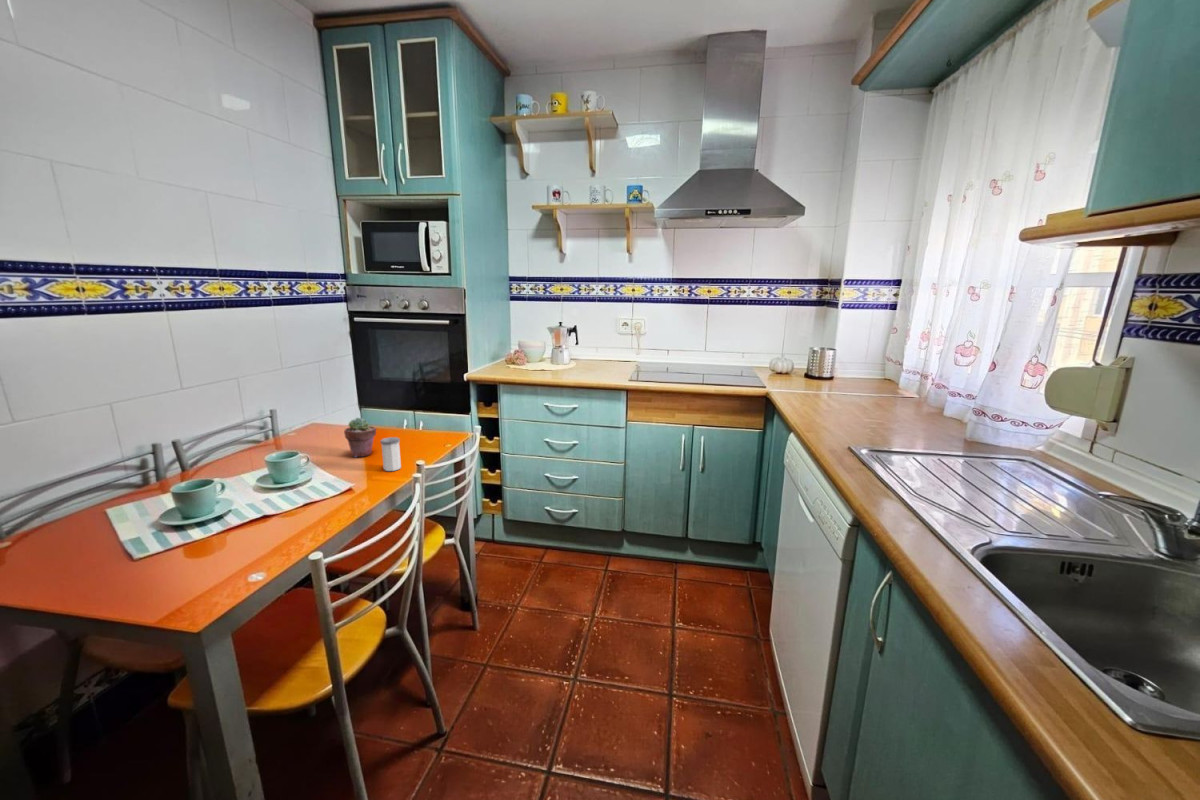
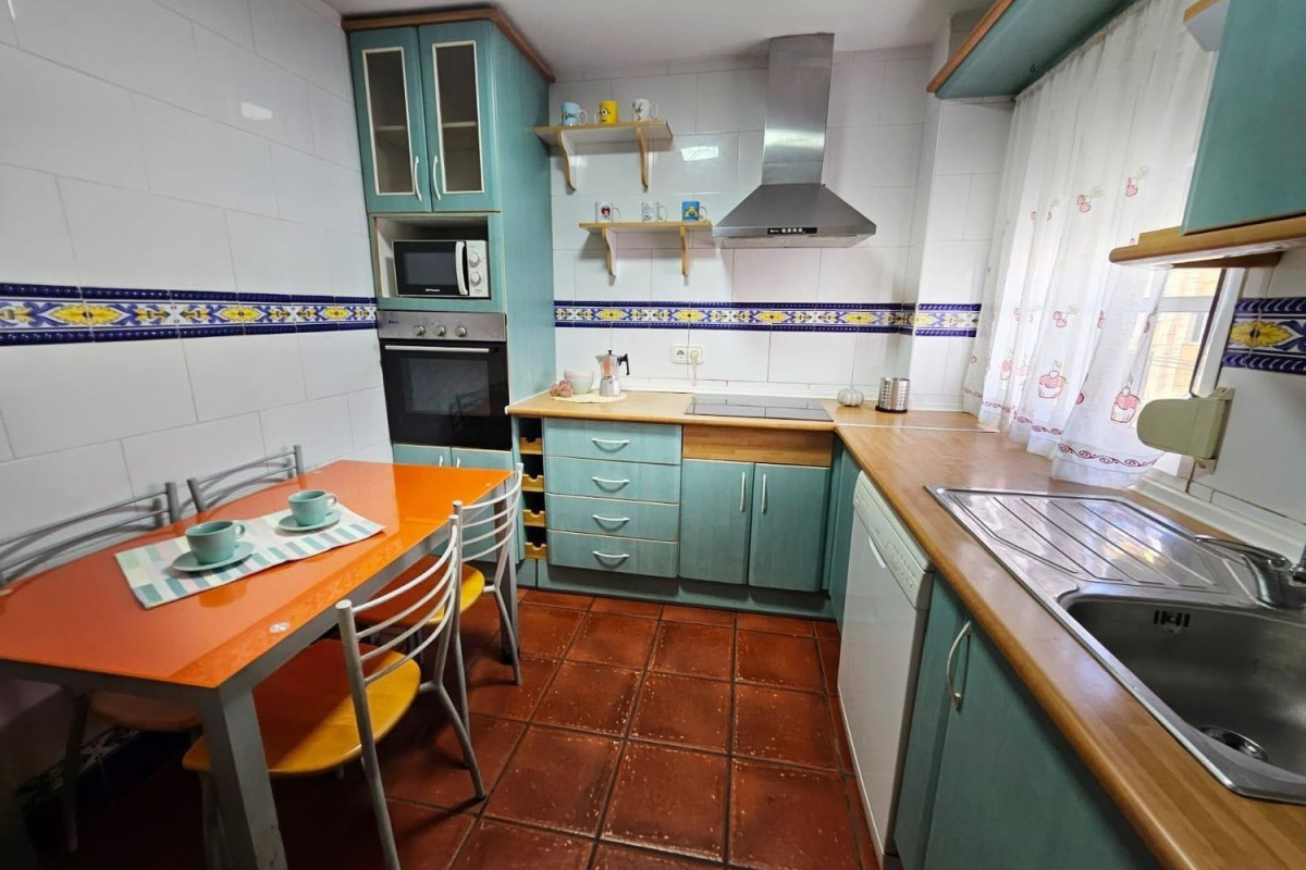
- potted succulent (360, 436)
- salt shaker (391, 454)
